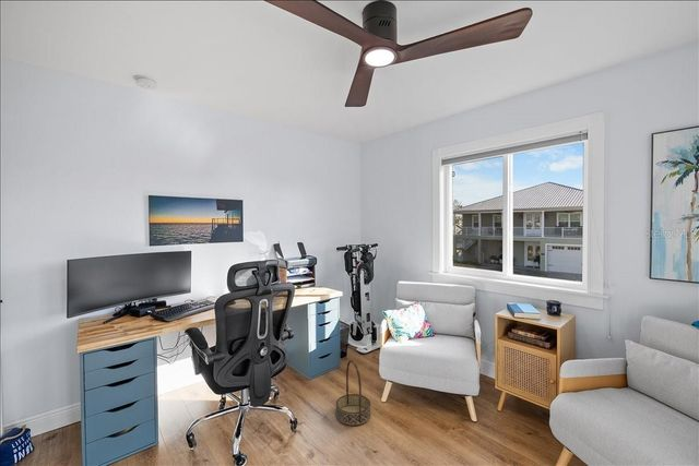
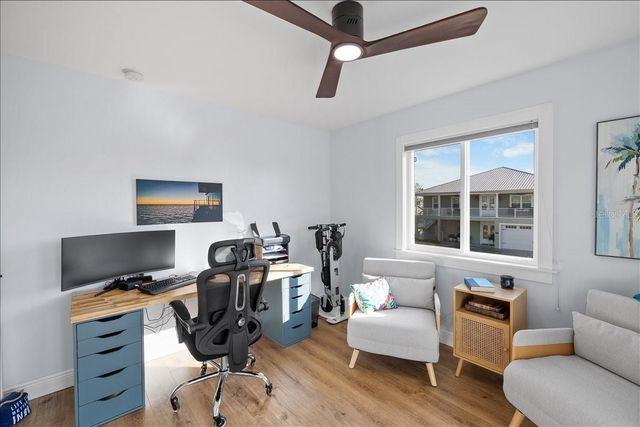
- basket (347, 387)
